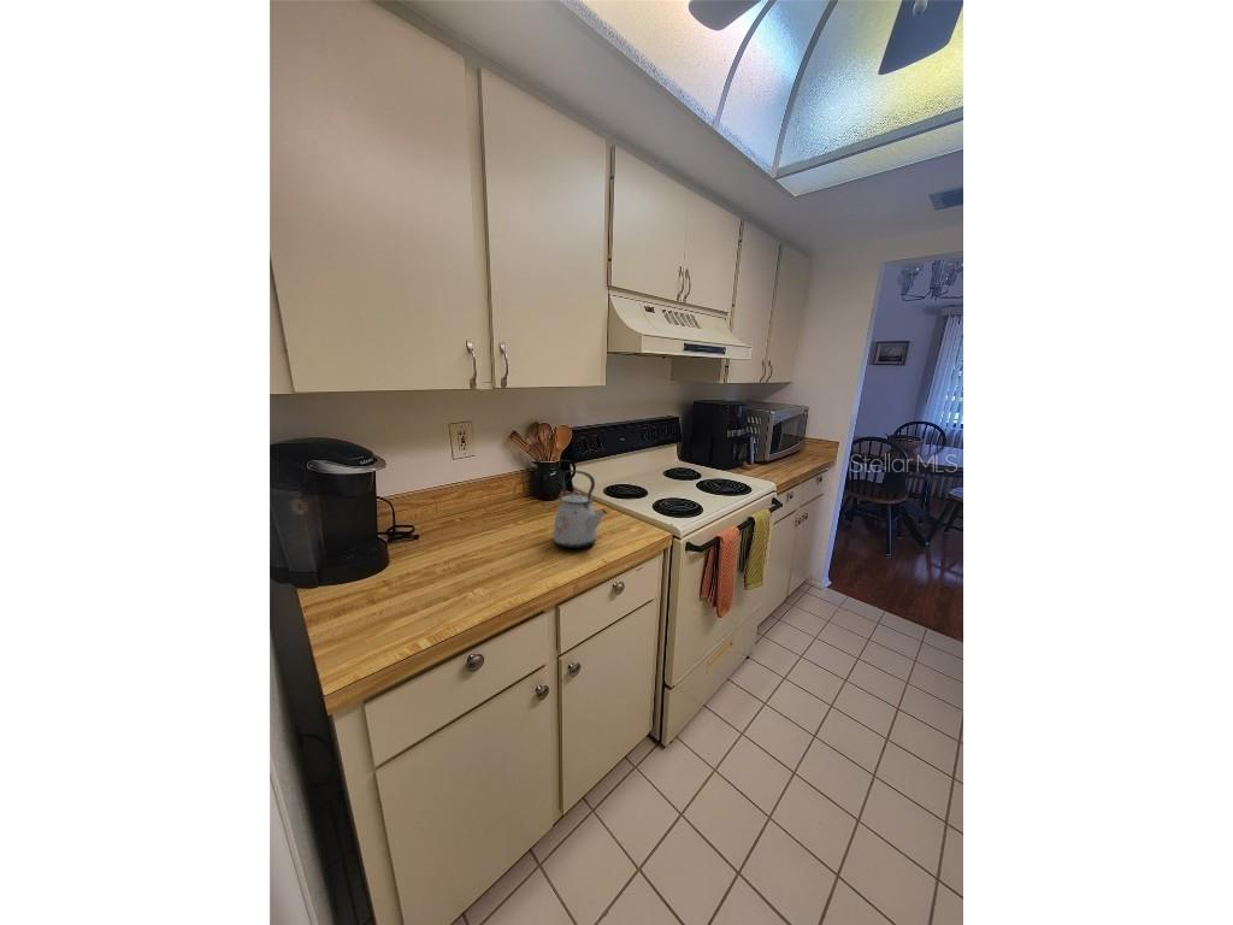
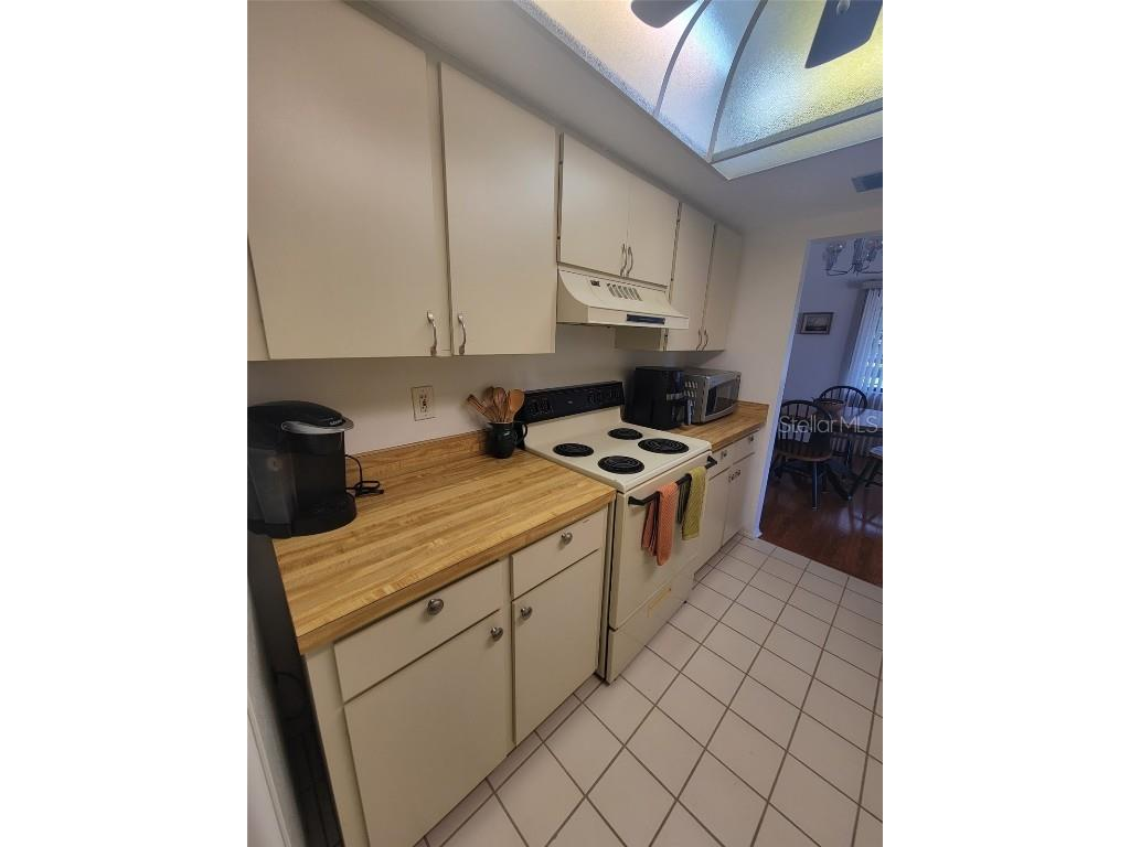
- kettle (582, 508)
